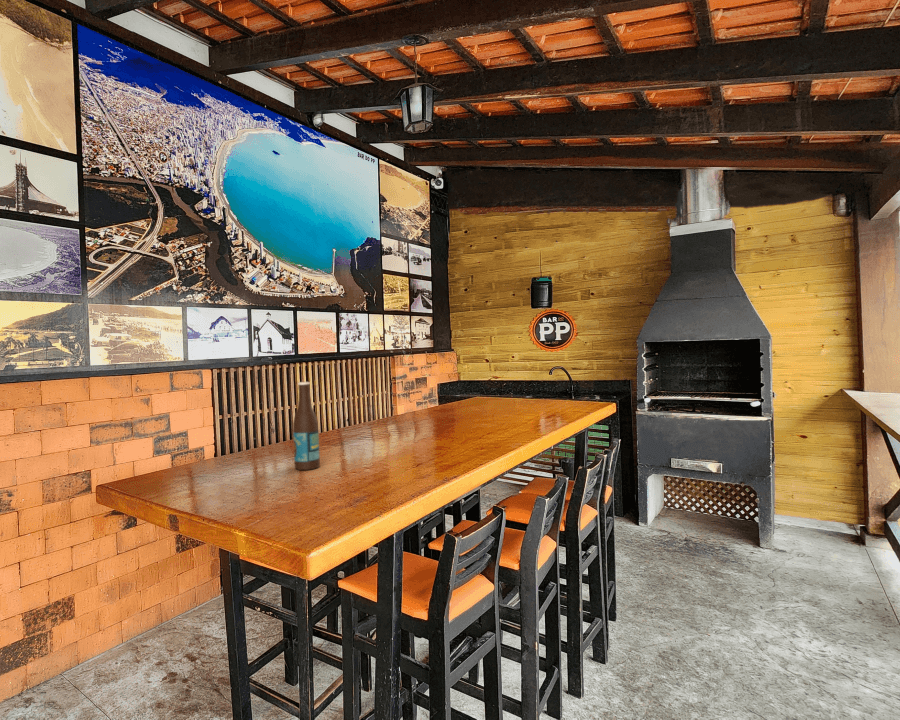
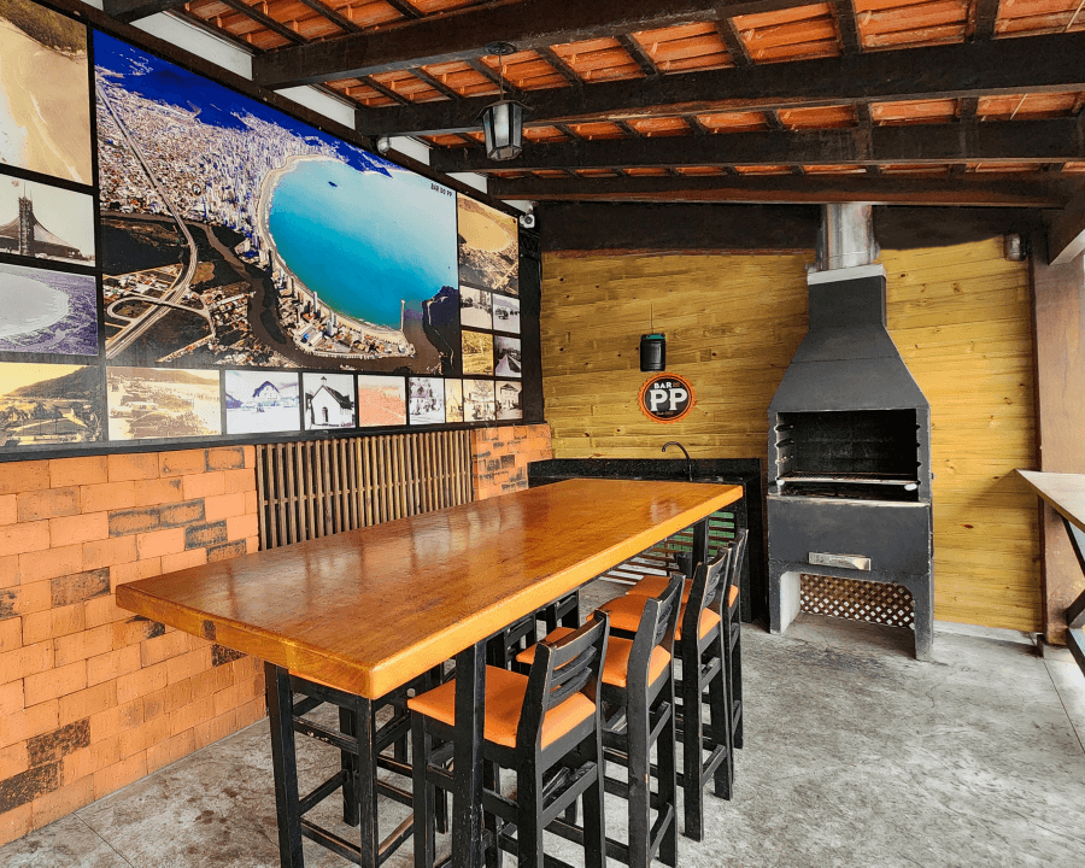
- beer bottle (305, 424)
